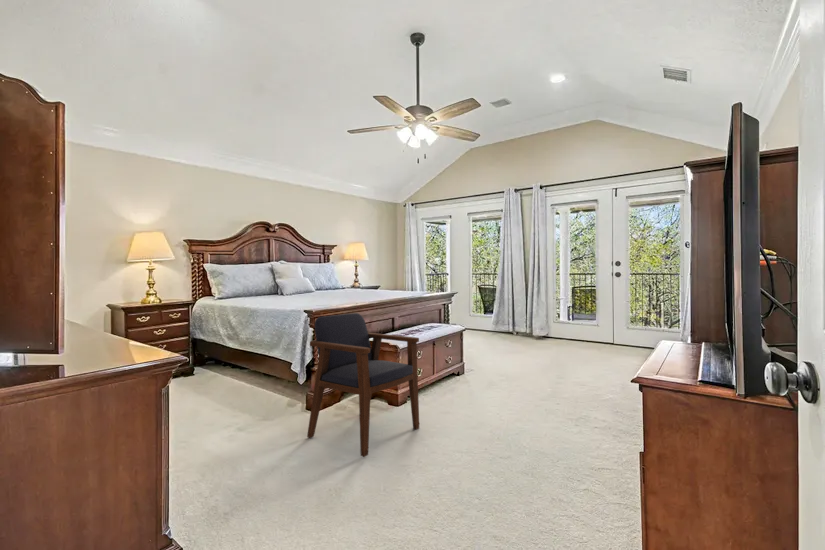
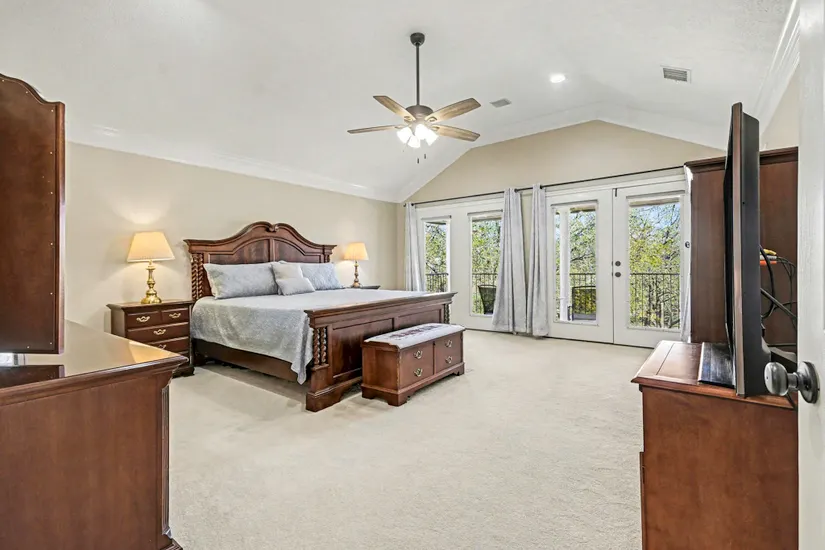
- armchair (364, 374)
